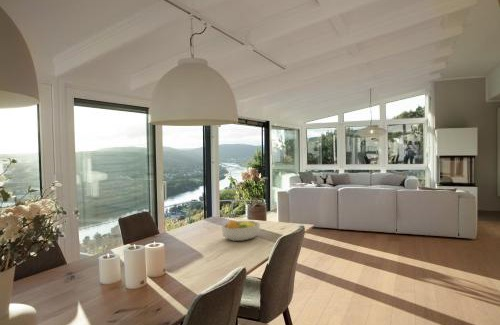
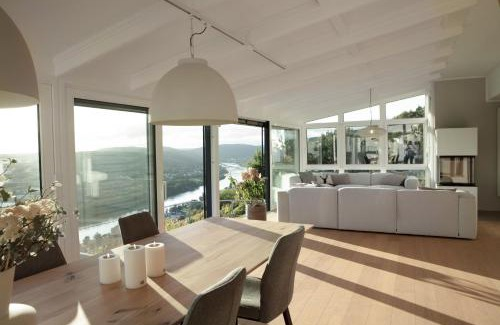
- fruit bowl (241, 228)
